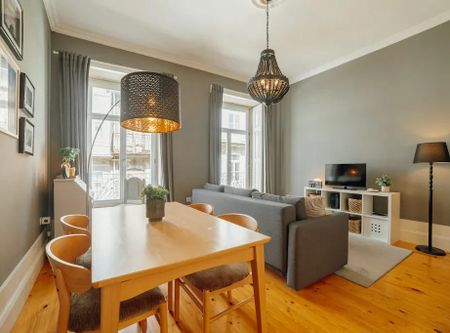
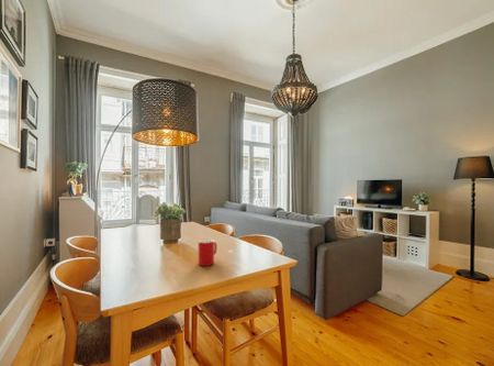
+ cup (209, 251)
